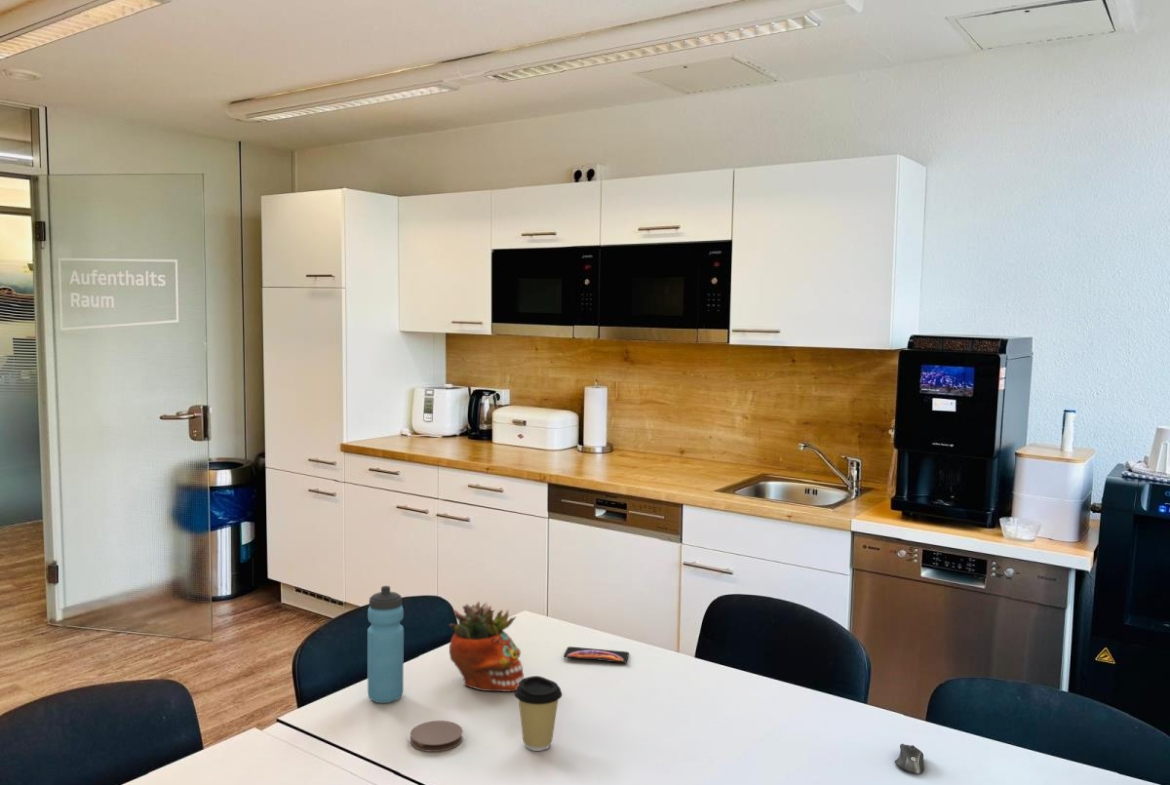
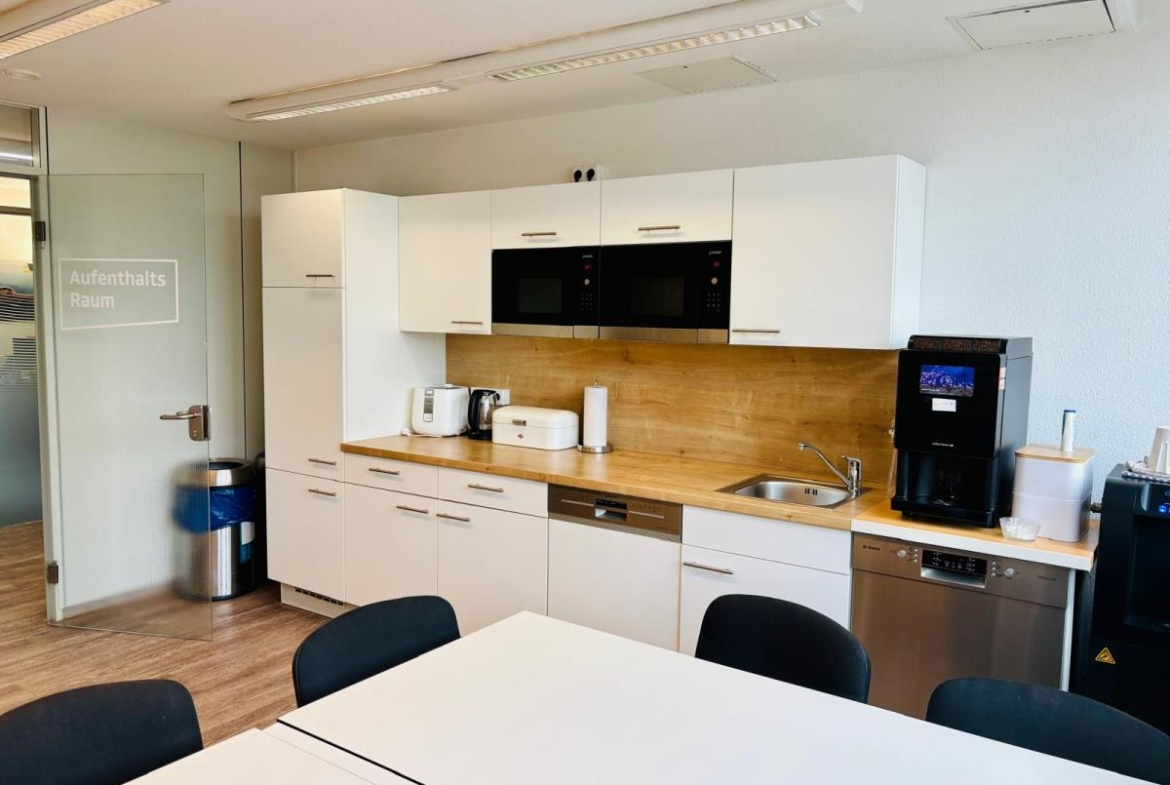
- computer mouse (910, 755)
- succulent planter (488, 643)
- smartphone (596, 654)
- water bottle (385, 642)
- coaster (436, 735)
- coffee cup (538, 714)
